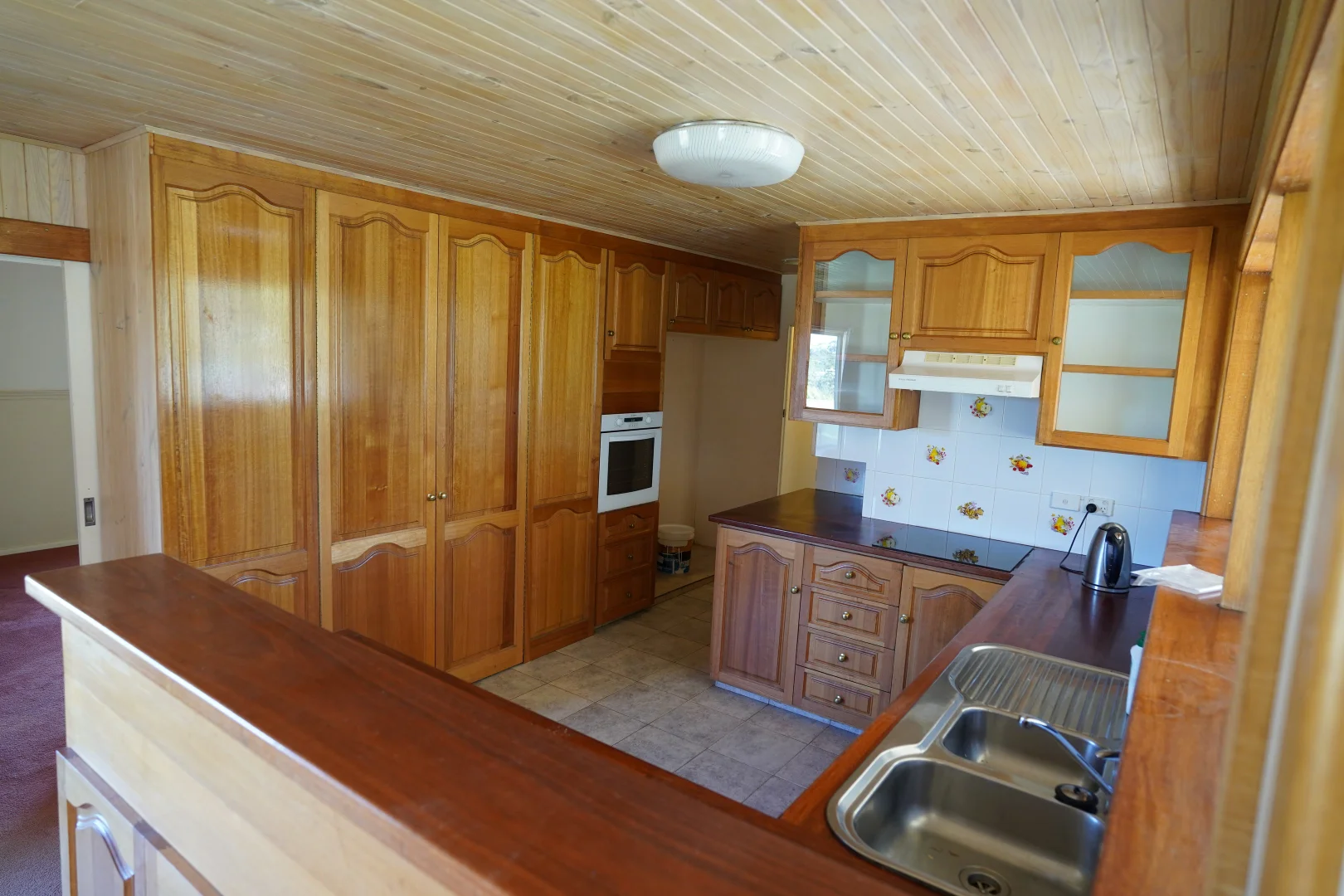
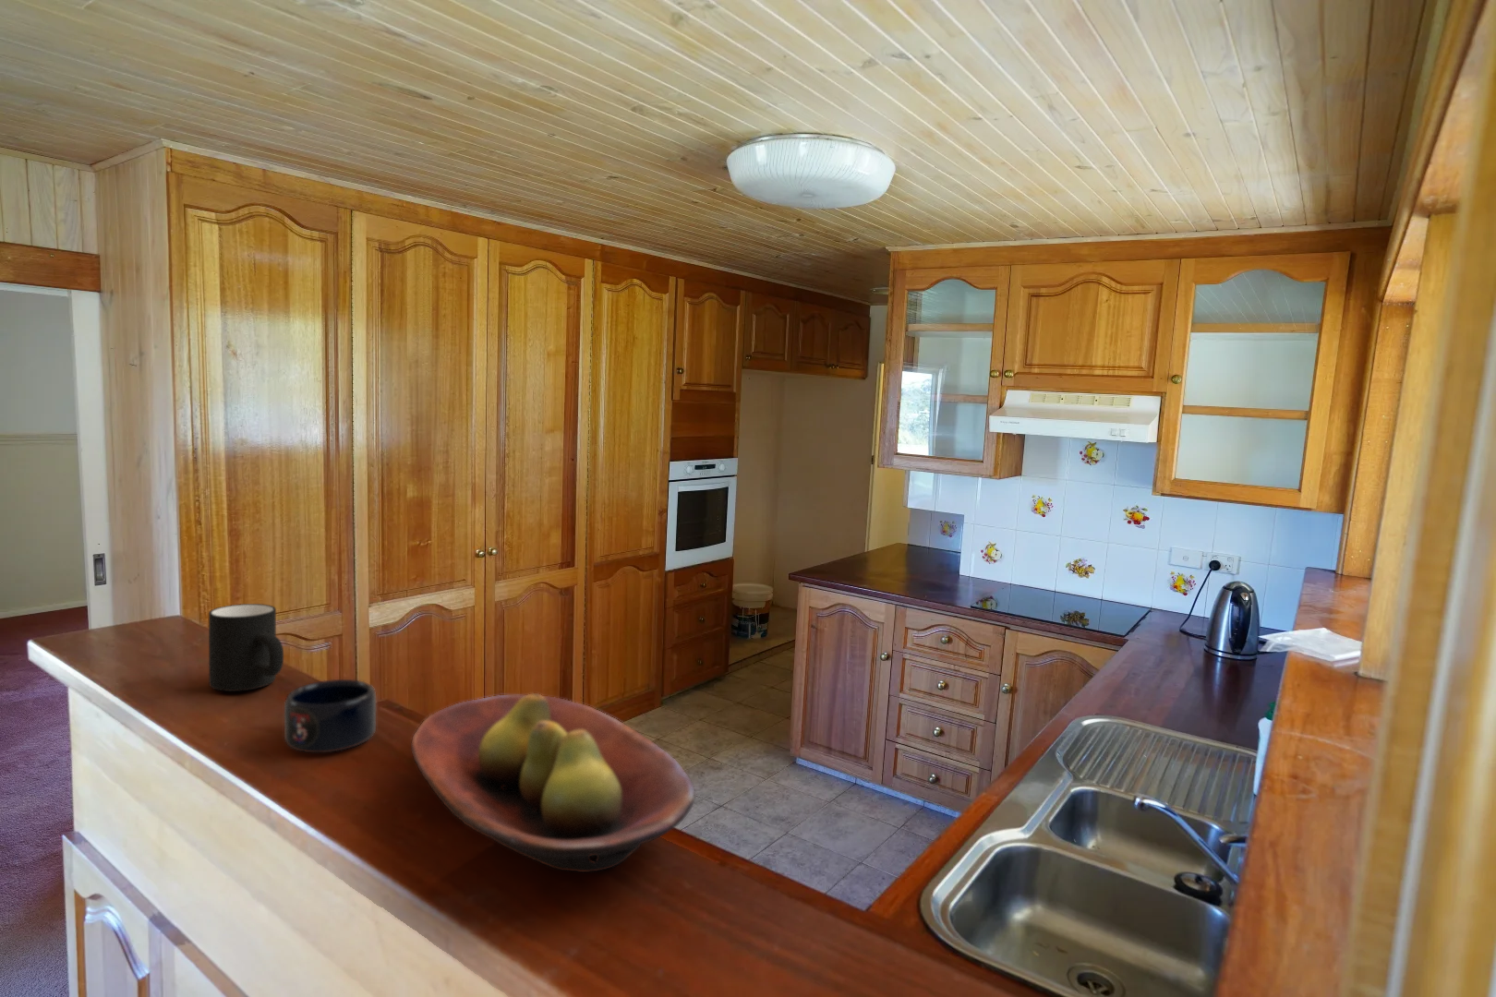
+ mug (252, 649)
+ mug (326, 712)
+ fruit bowl (545, 761)
